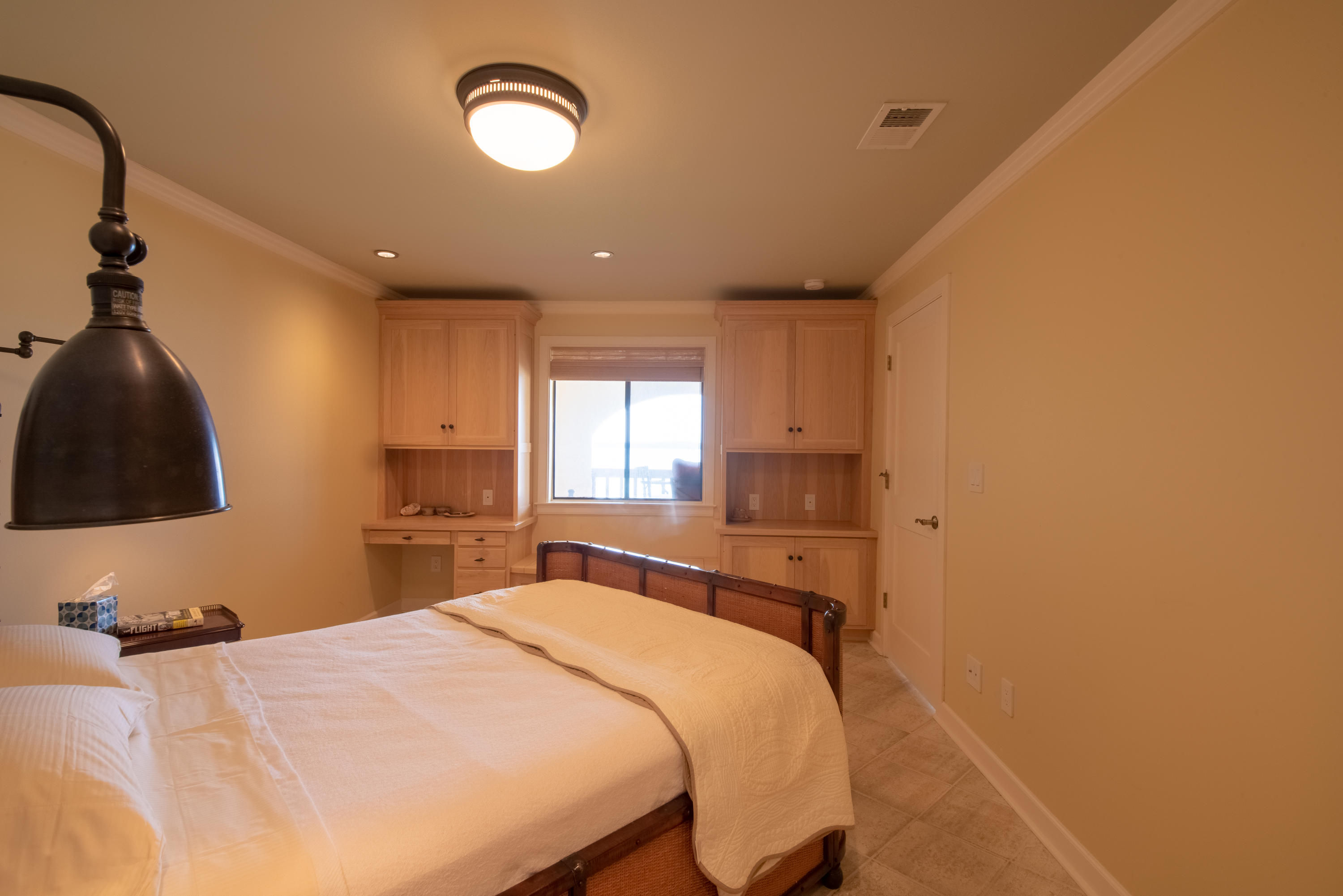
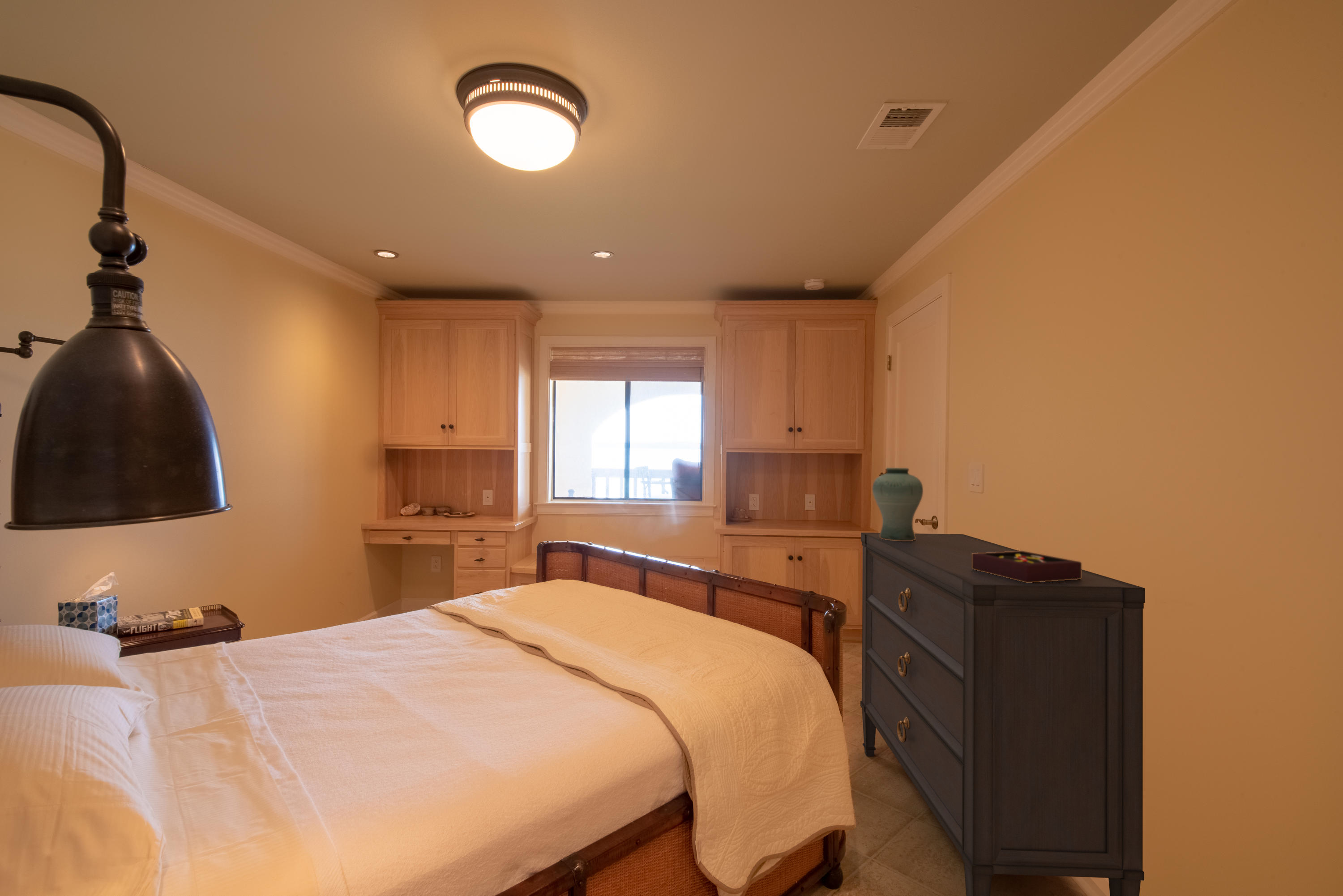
+ vase (897, 503)
+ jewelry box (1024, 564)
+ dresser (965, 690)
